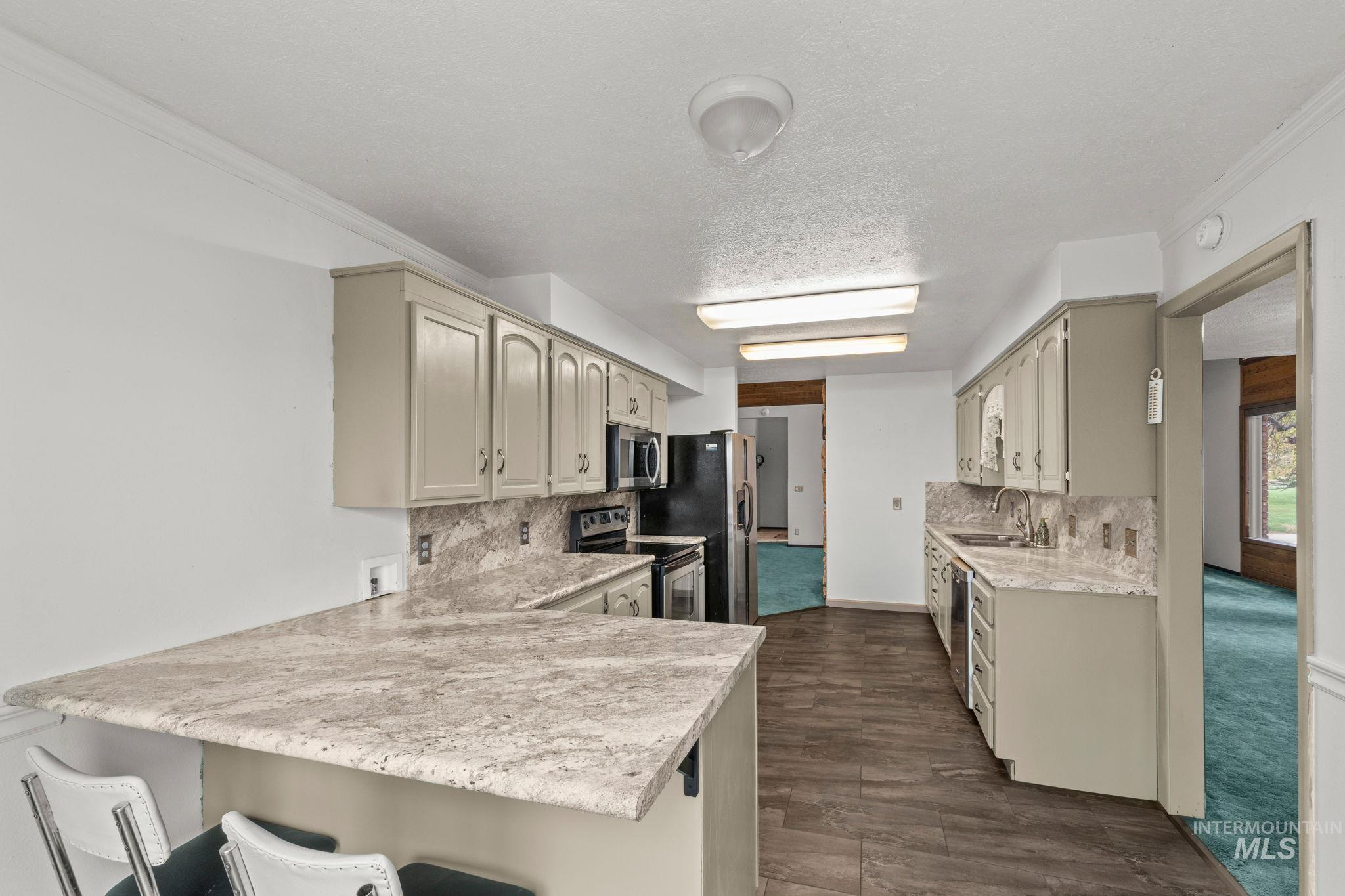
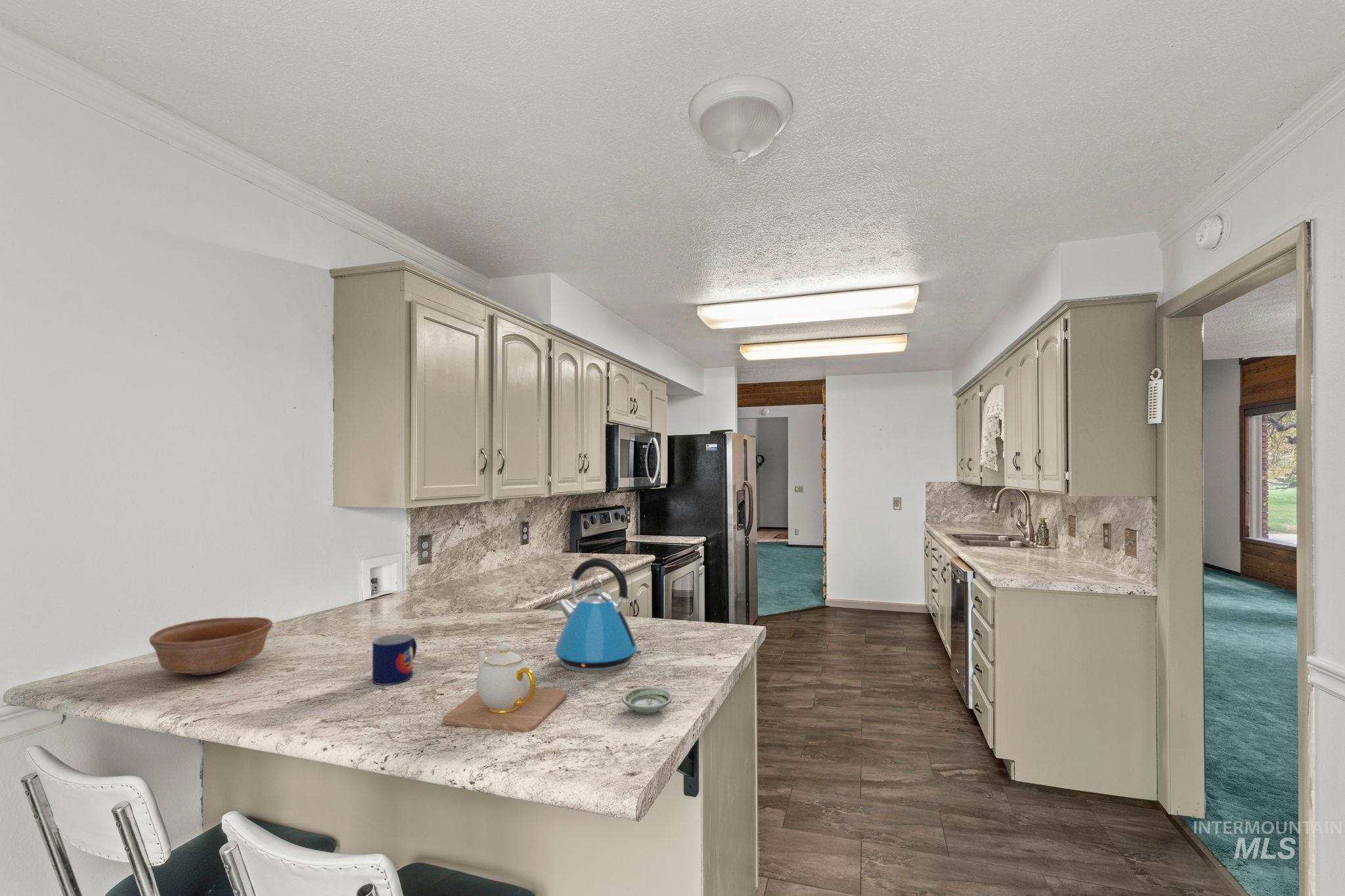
+ saucer (647, 702)
+ mug (398, 656)
+ bowl (213, 648)
+ teapot (508, 675)
+ kettle (599, 609)
